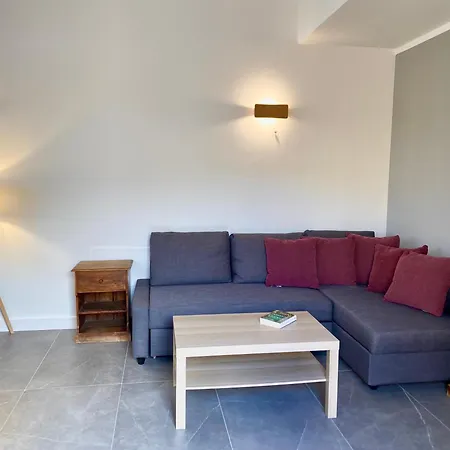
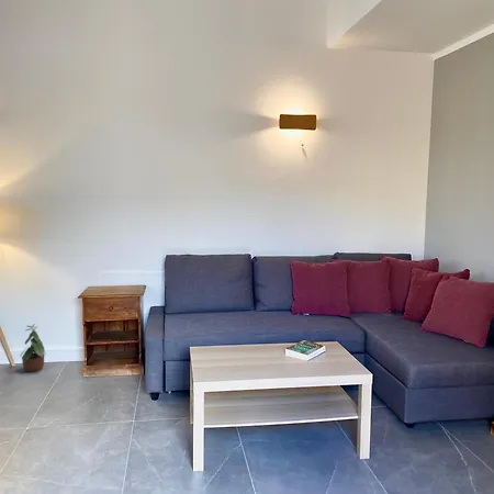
+ potted plant (33, 346)
